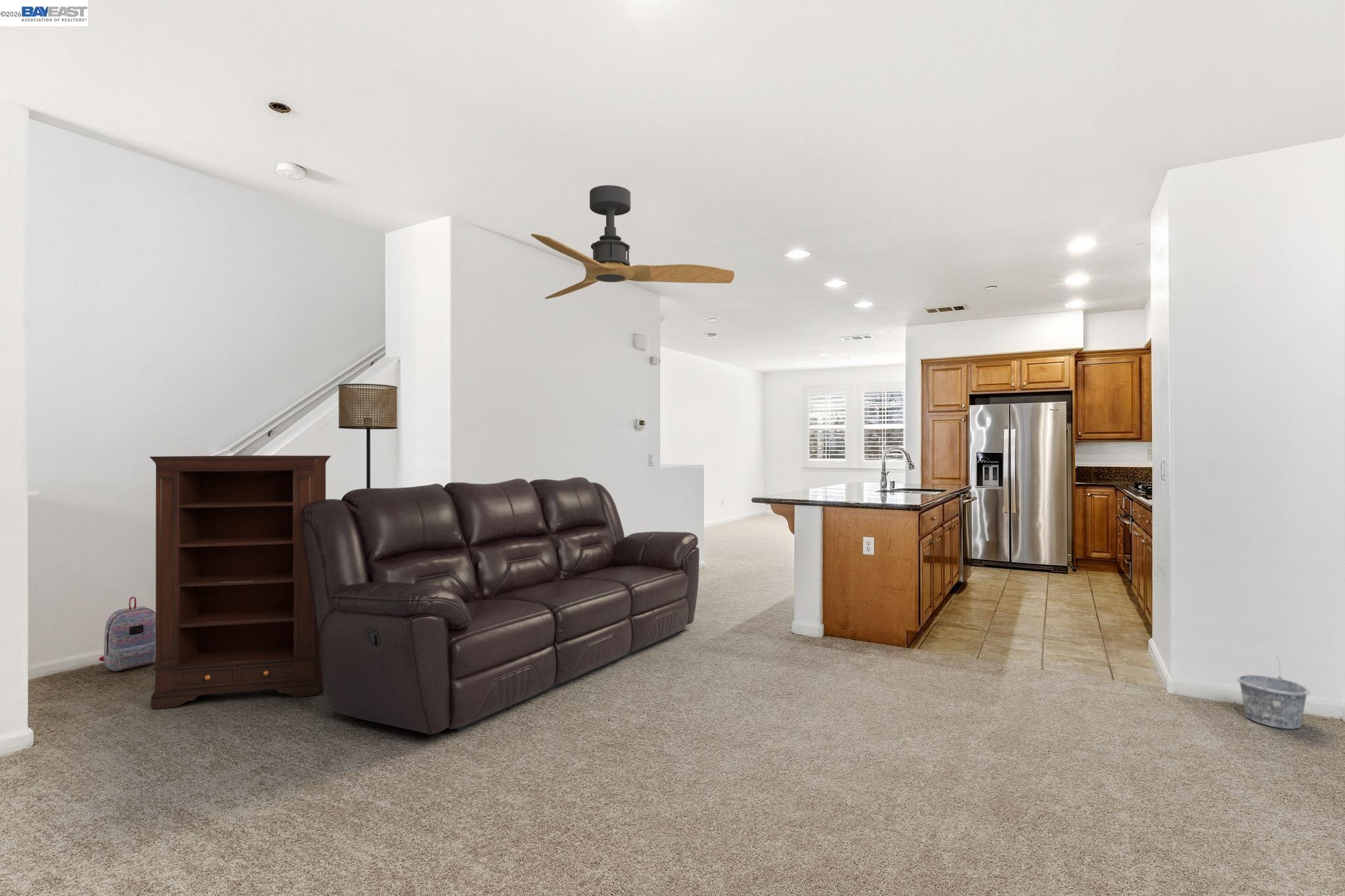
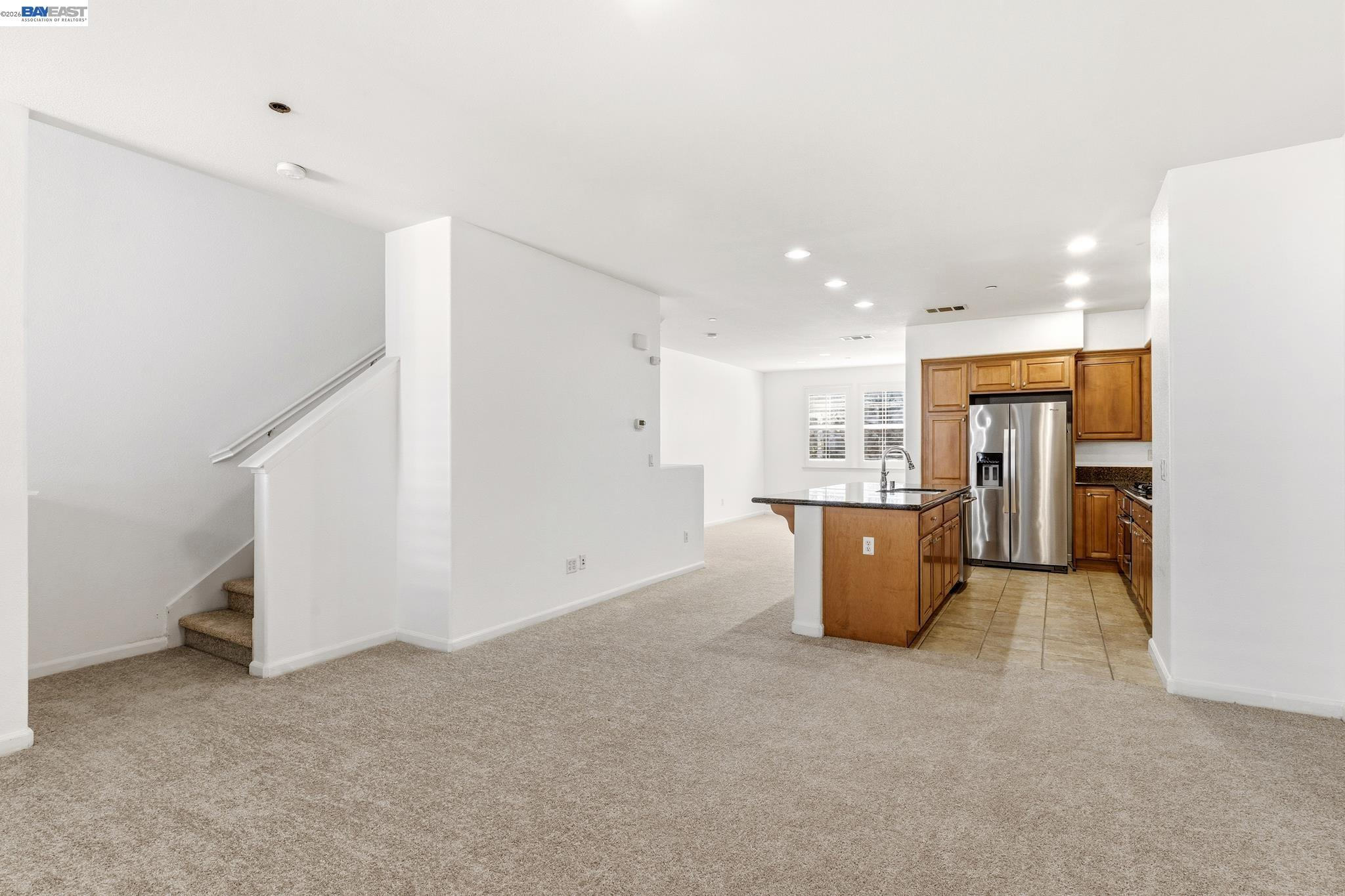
- bookshelf (246, 574)
- ceiling fan (628, 245)
- floor lamp (368, 488)
- bucket (1272, 688)
- backpack (132, 631)
- sofa (535, 570)
